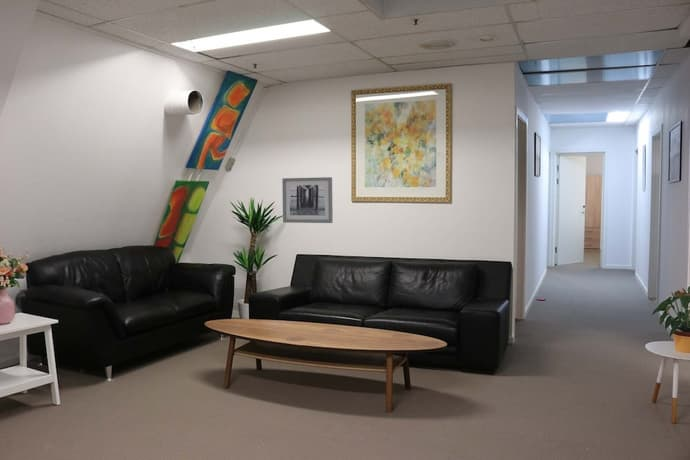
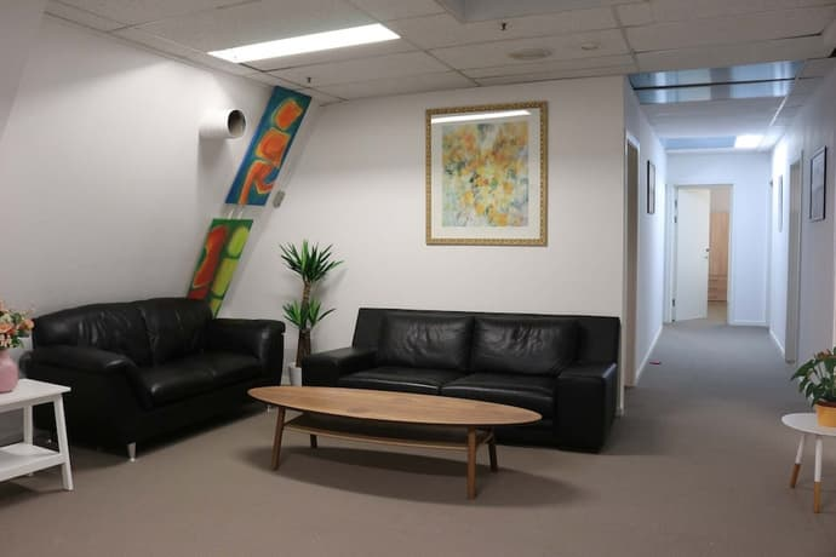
- wall art (307, 200)
